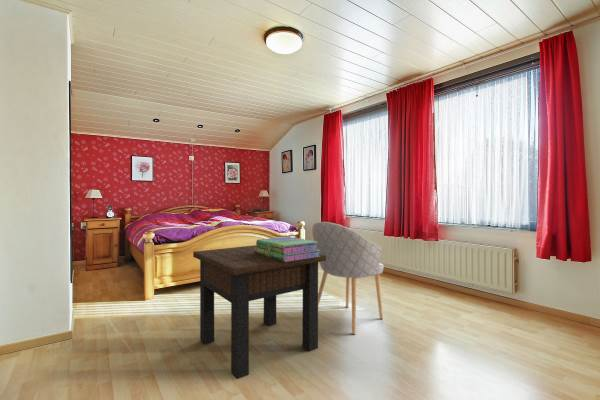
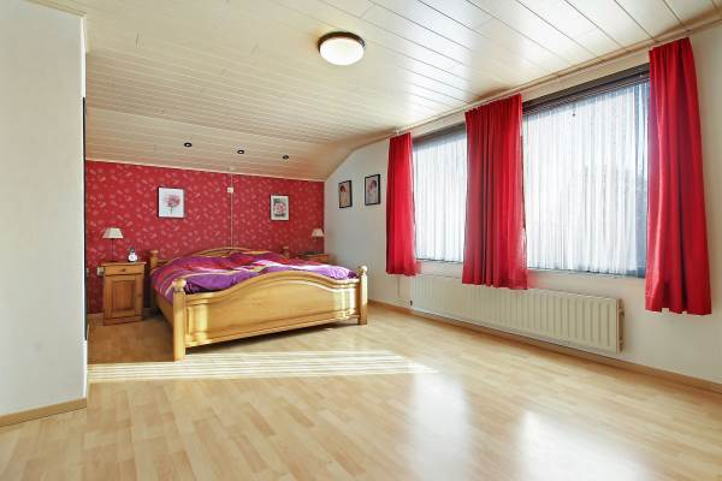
- side table (257, 298)
- stack of books (286, 247)
- chair (346, 270)
